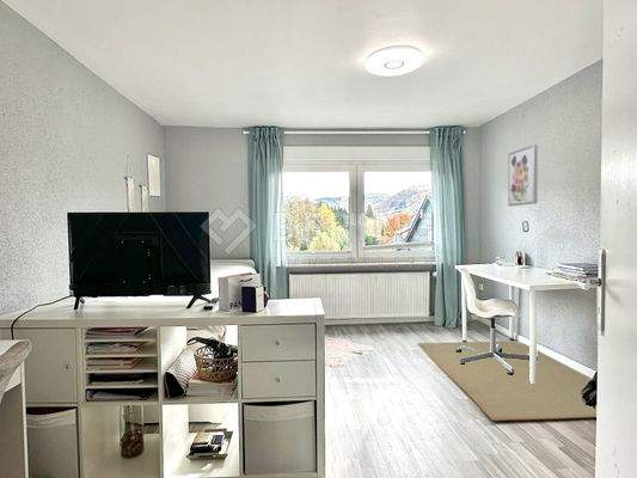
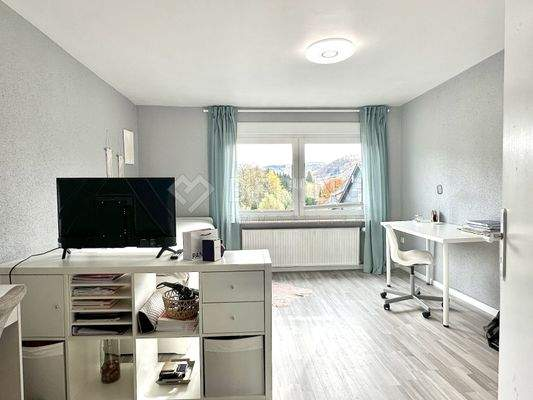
- rug (507, 370)
- wall art (521, 177)
